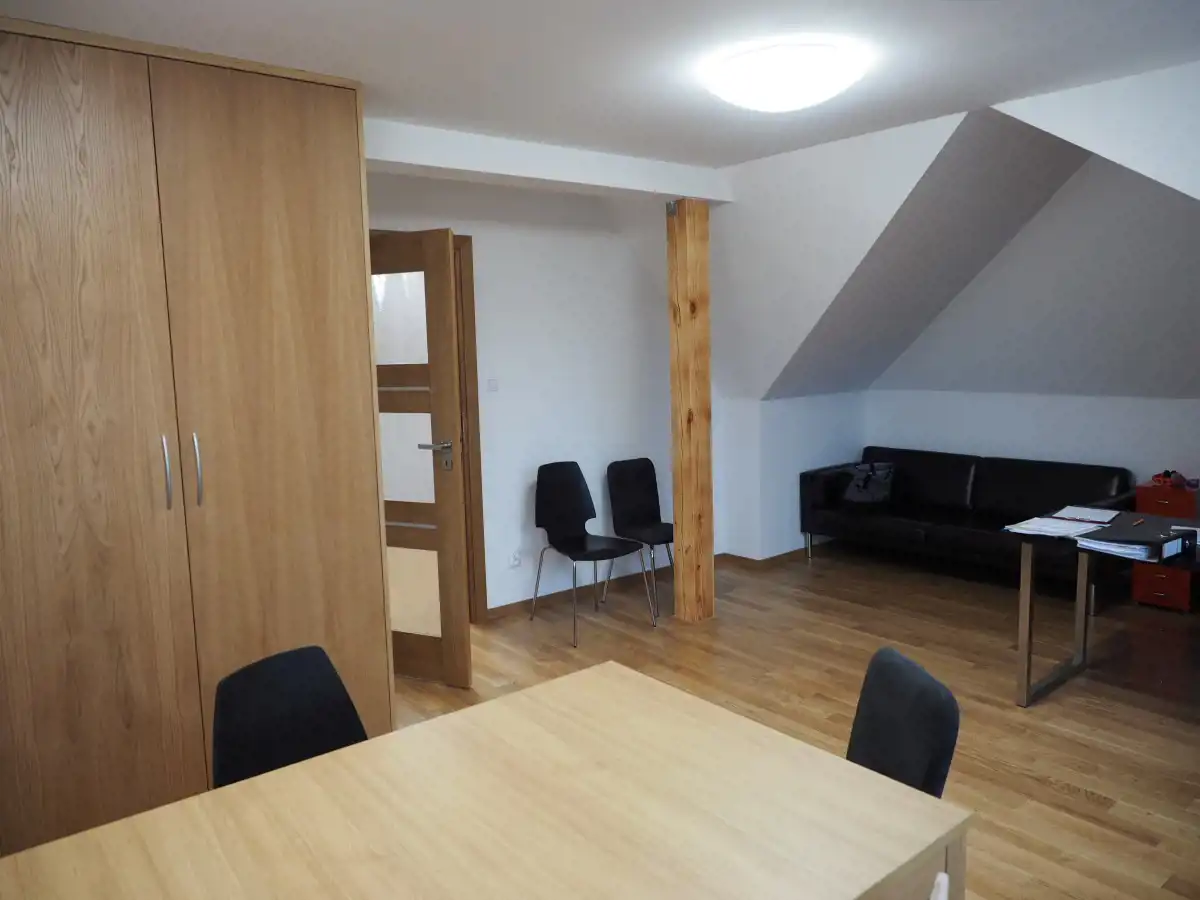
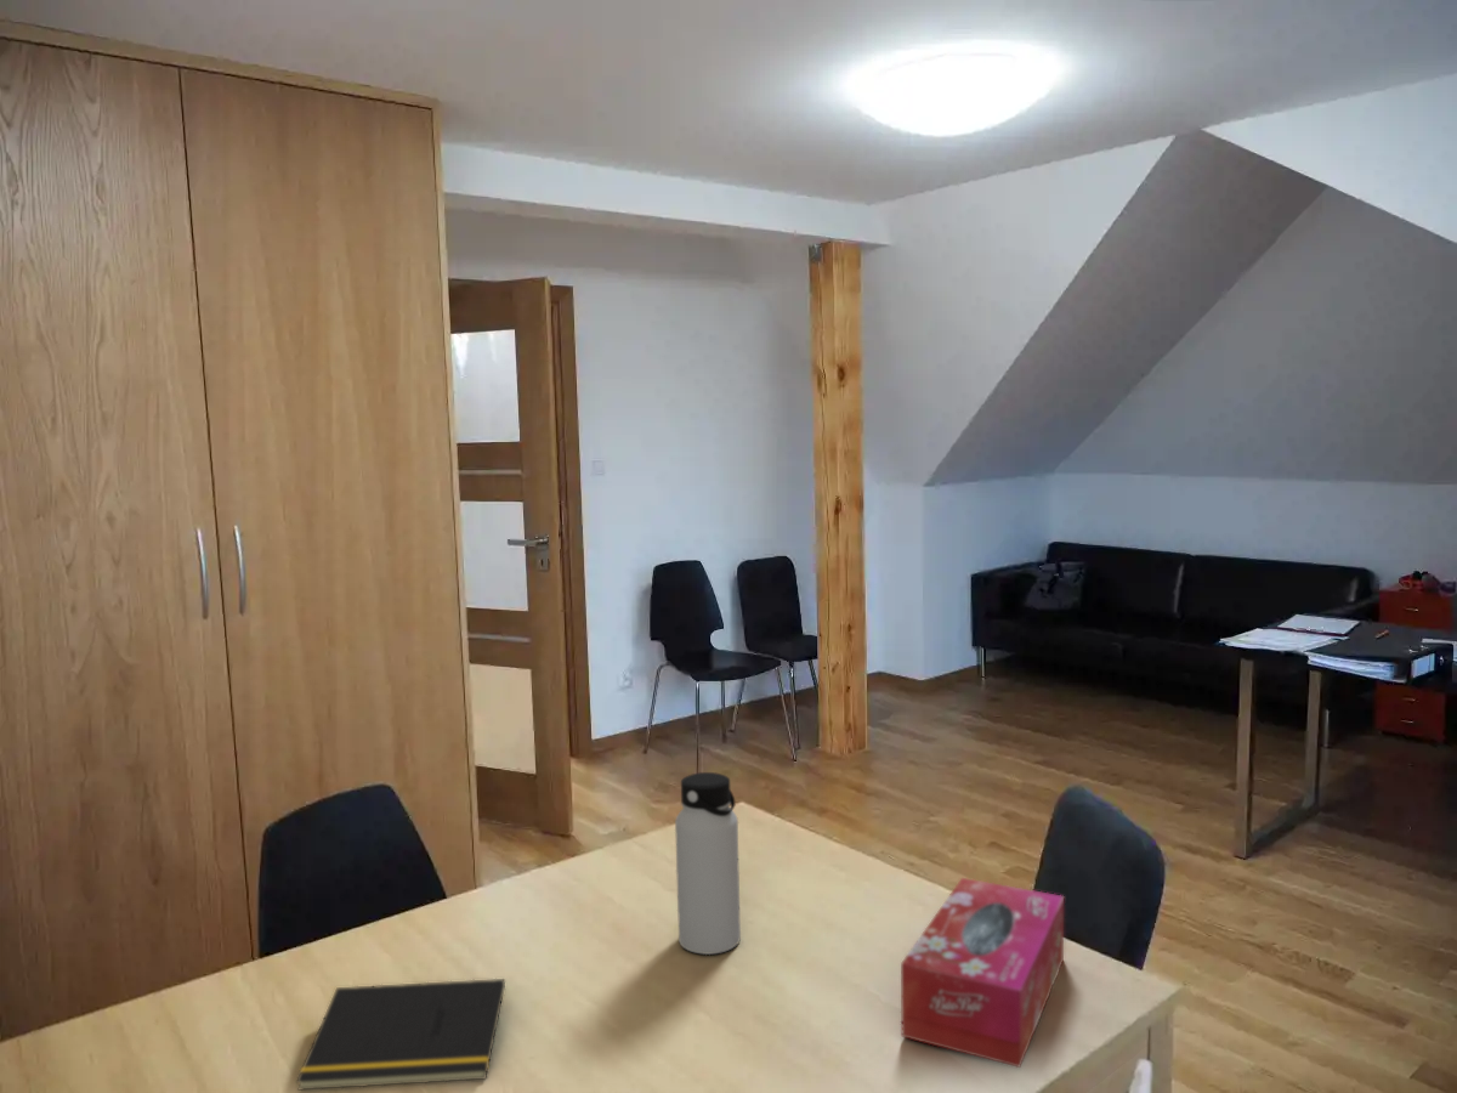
+ notepad (407, 1030)
+ water bottle (707, 860)
+ tissue box (987, 962)
